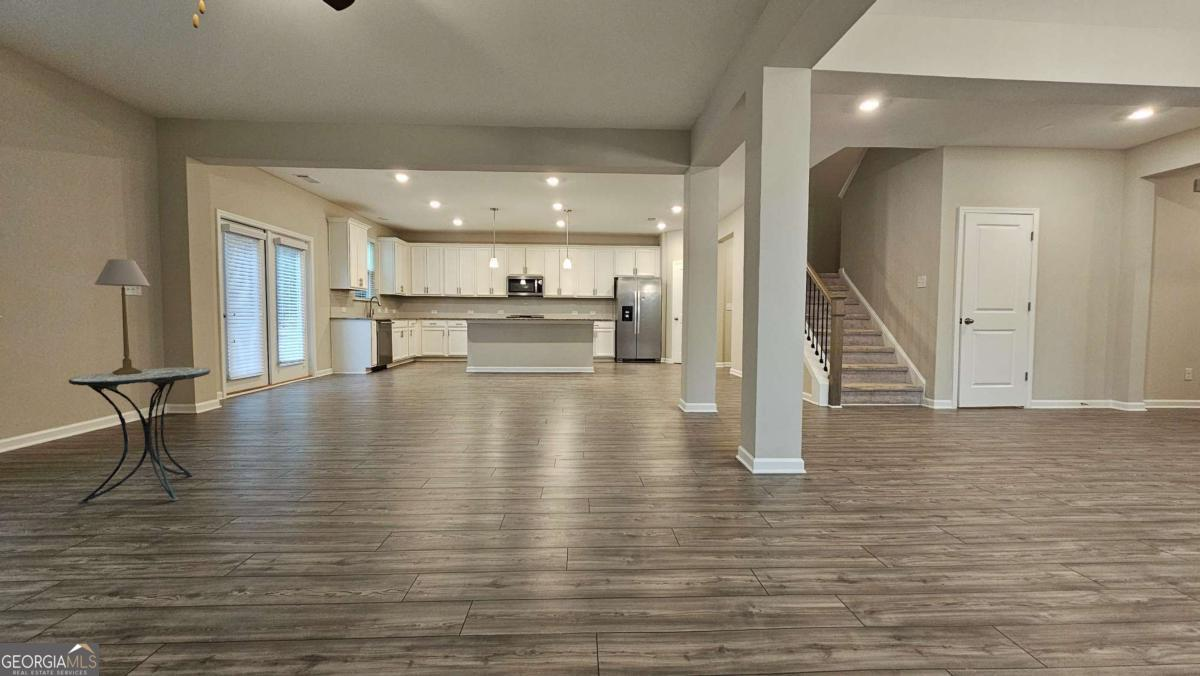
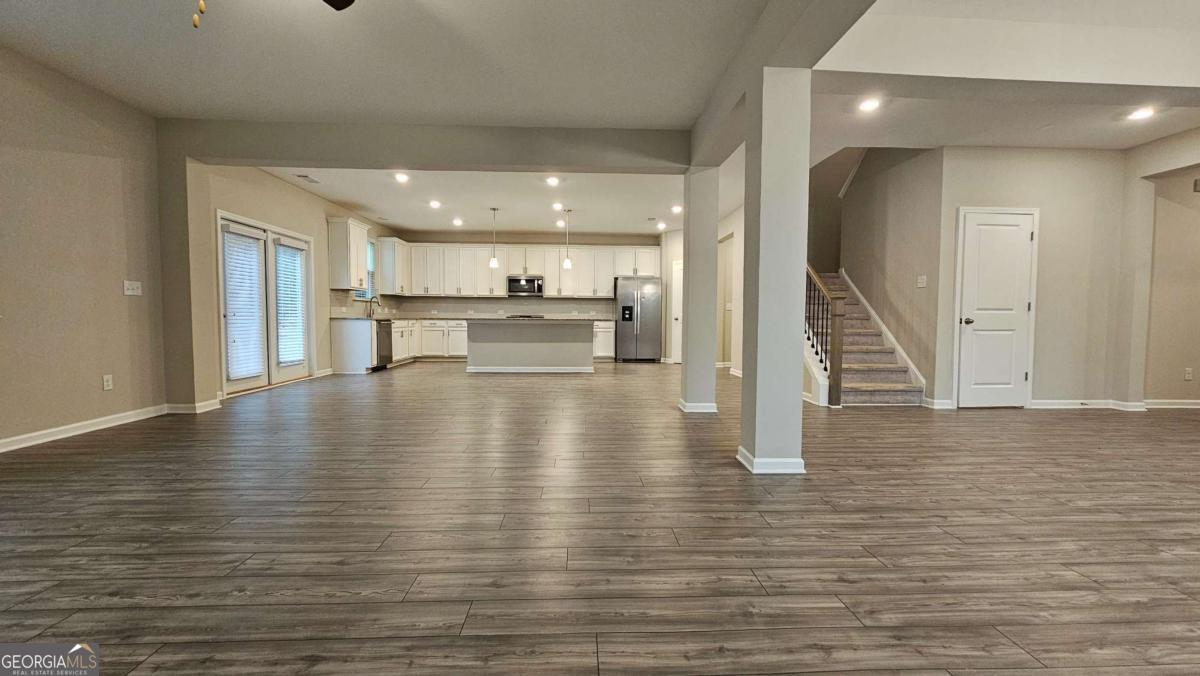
- table lamp (124, 316)
- side table (147, 432)
